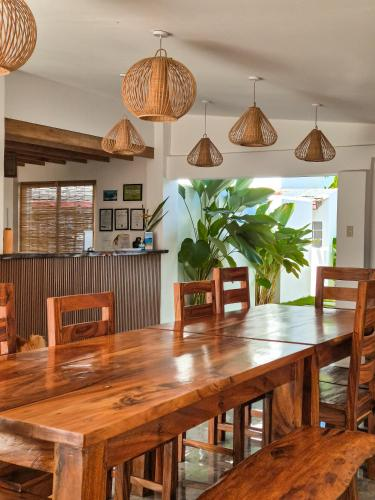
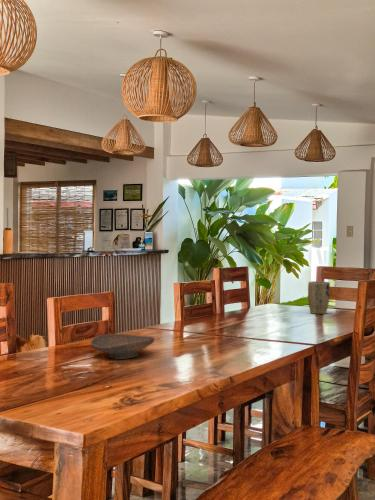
+ decorative bowl (122, 346)
+ plant pot (318, 297)
